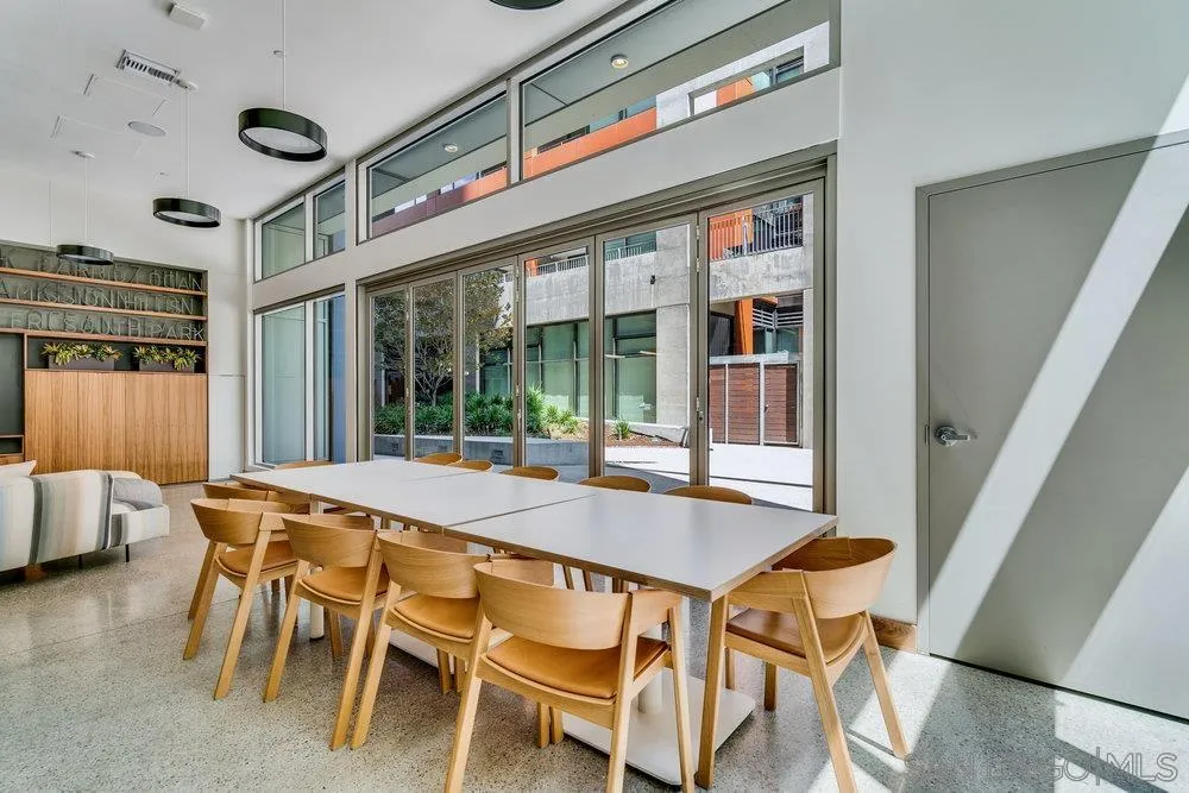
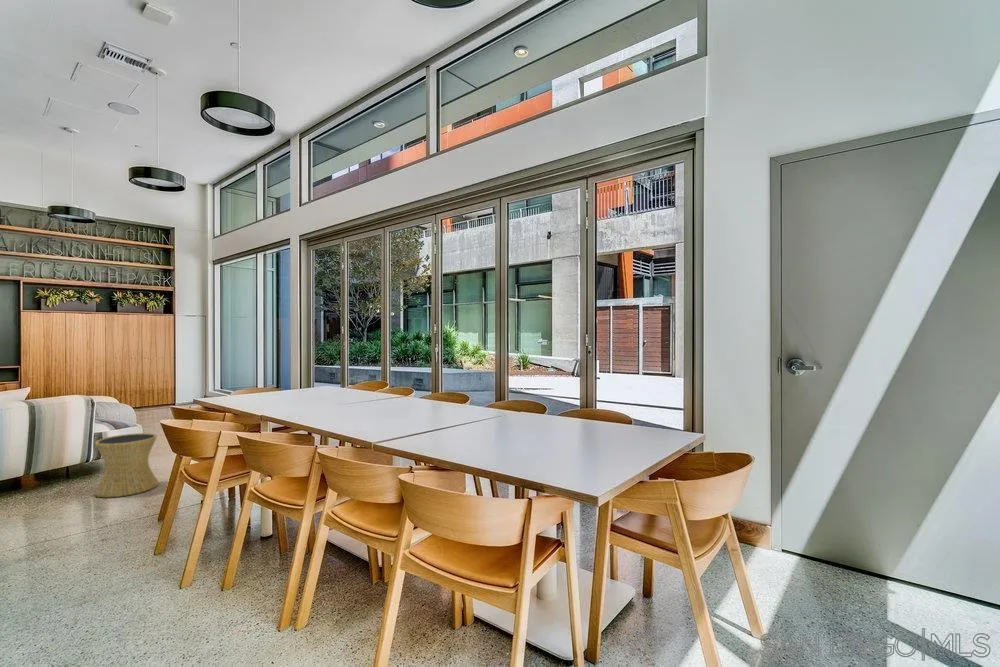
+ side table (127, 463)
